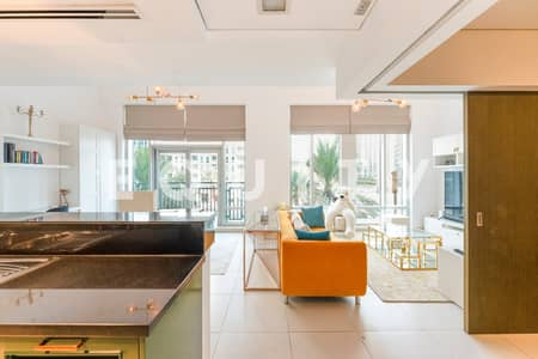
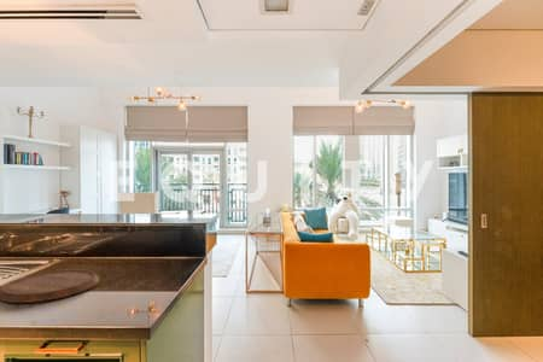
+ cutting board (52, 284)
